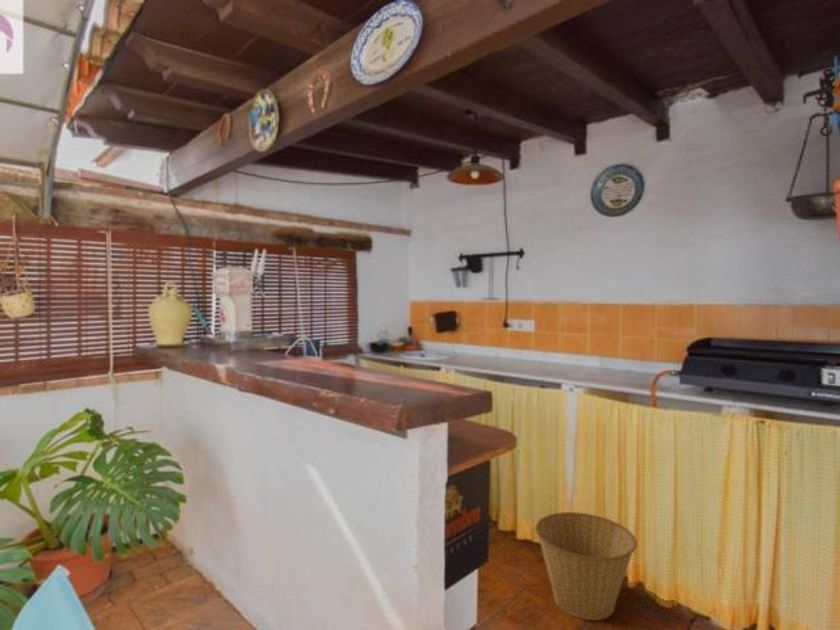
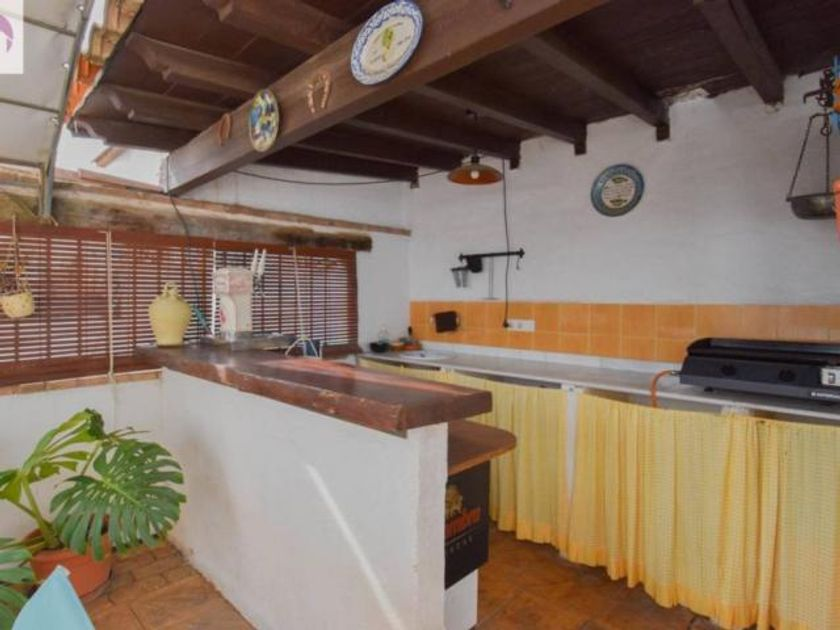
- basket (584, 566)
